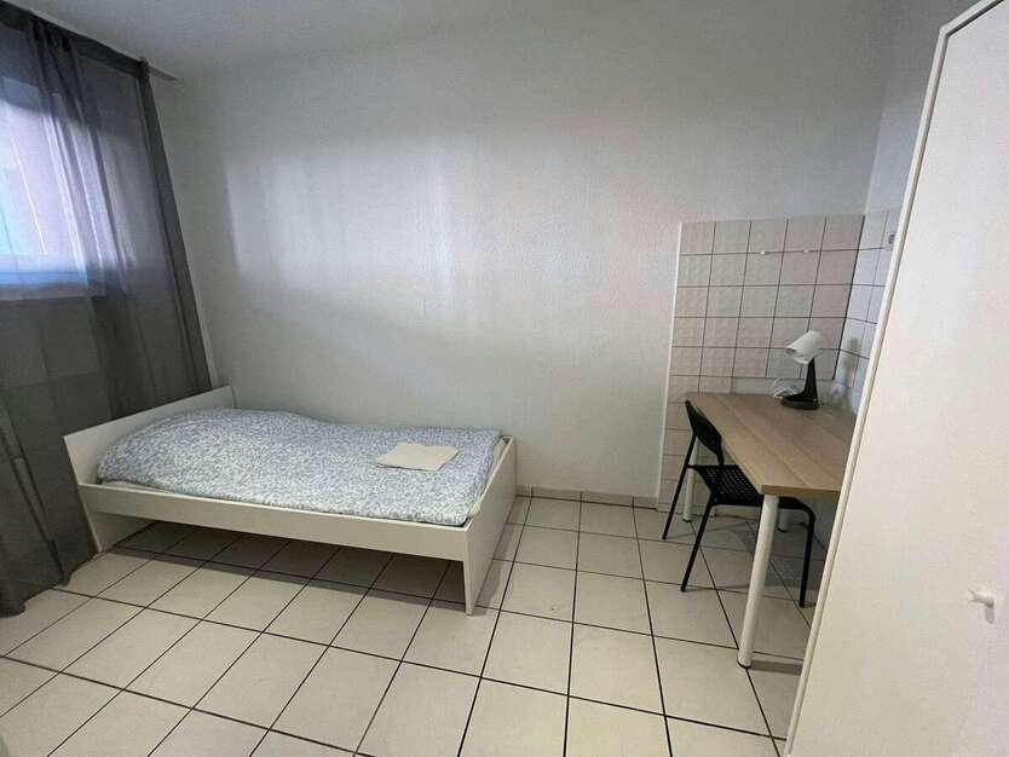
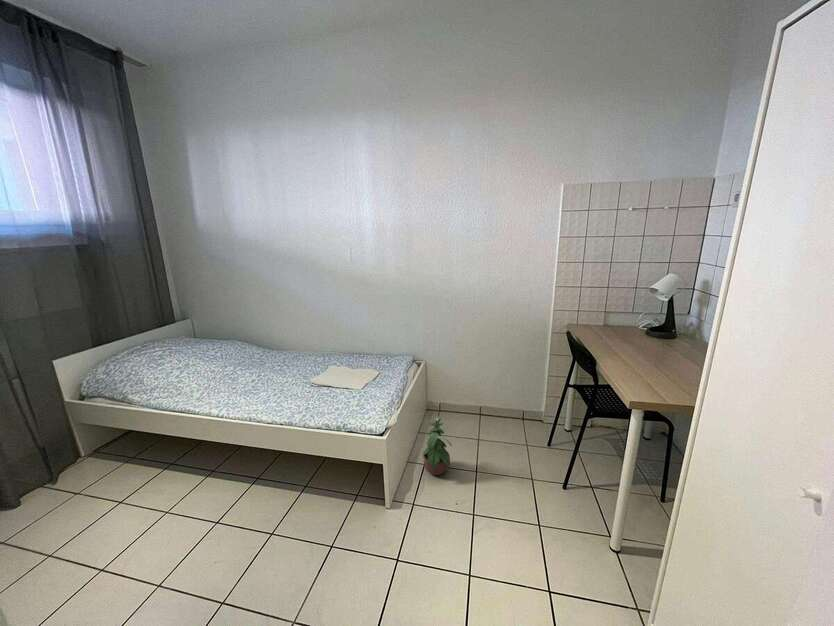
+ potted plant (438, 444)
